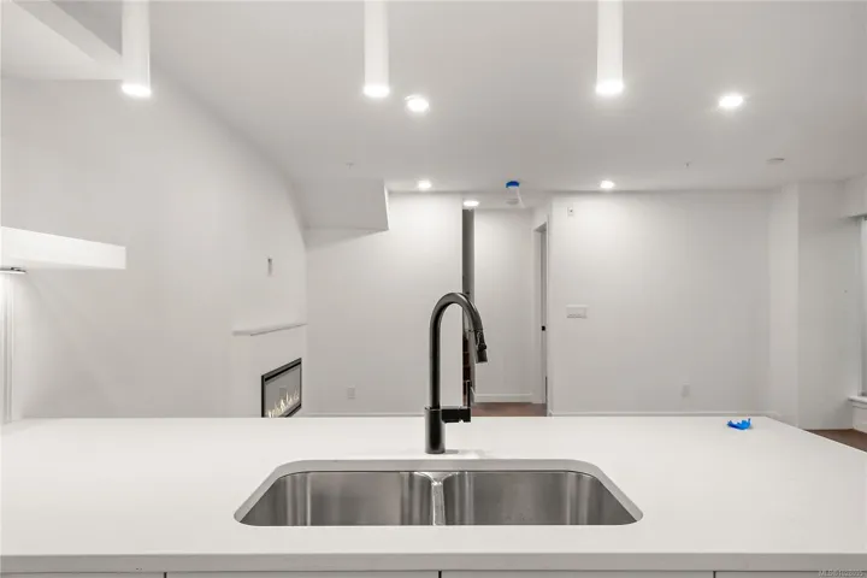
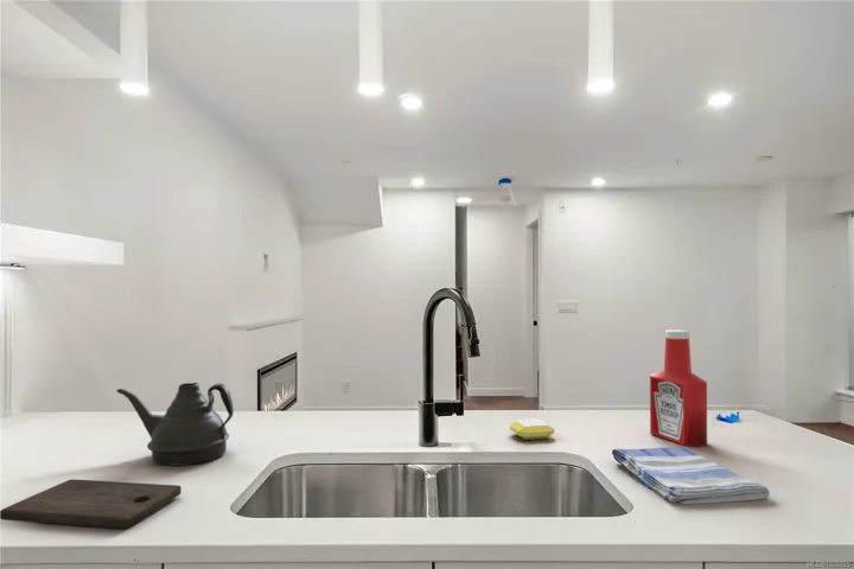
+ soap bottle (677, 384)
+ dish towel (682, 471)
+ cutting board (95, 501)
+ soap bar (531, 429)
+ teapot (176, 418)
